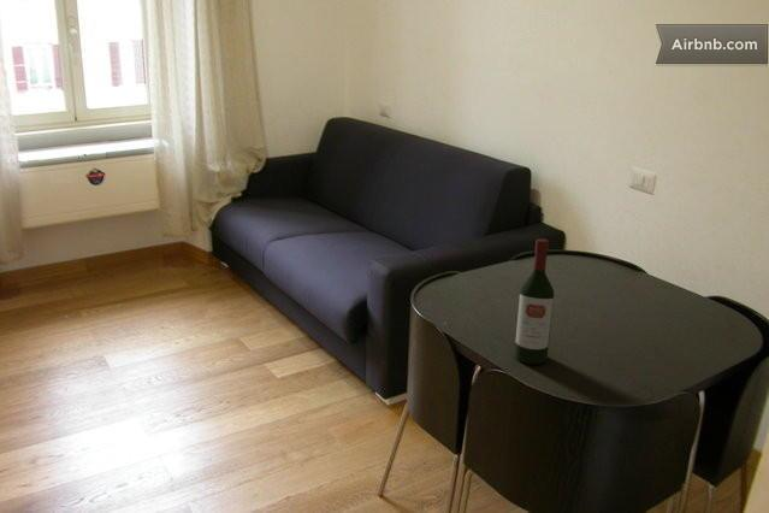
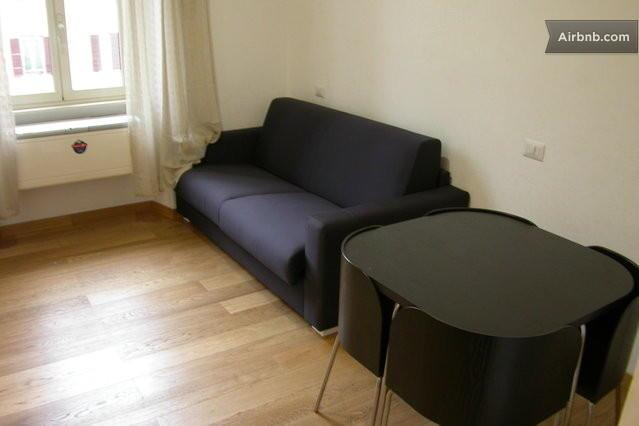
- wine bottle (536, 300)
